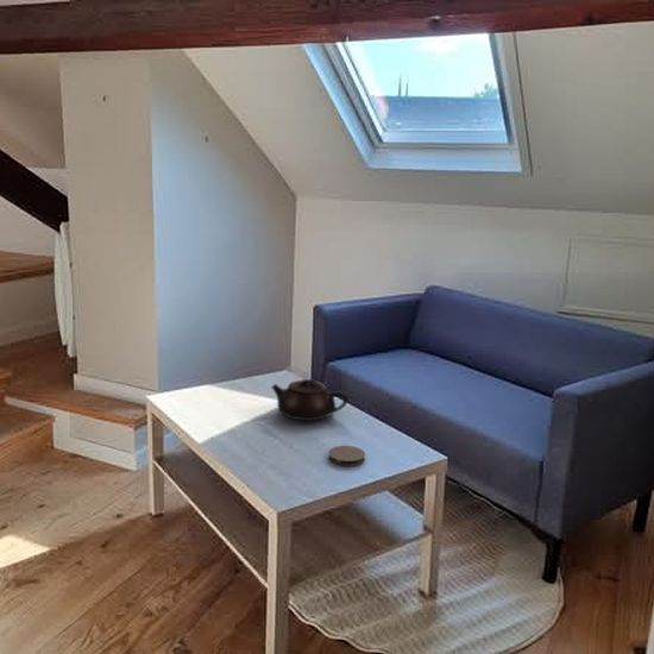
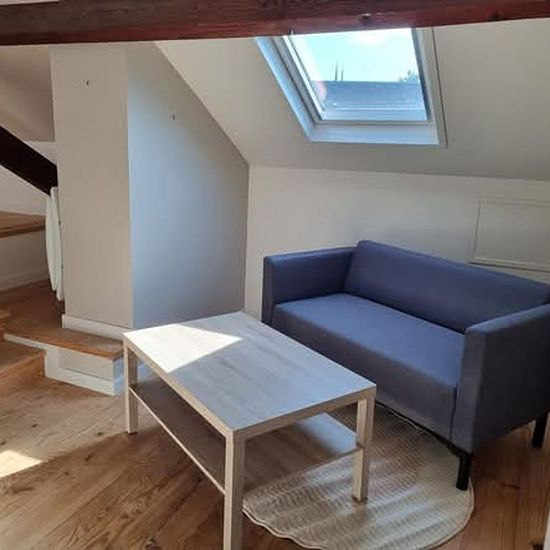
- teapot (308, 397)
- coaster (346, 455)
